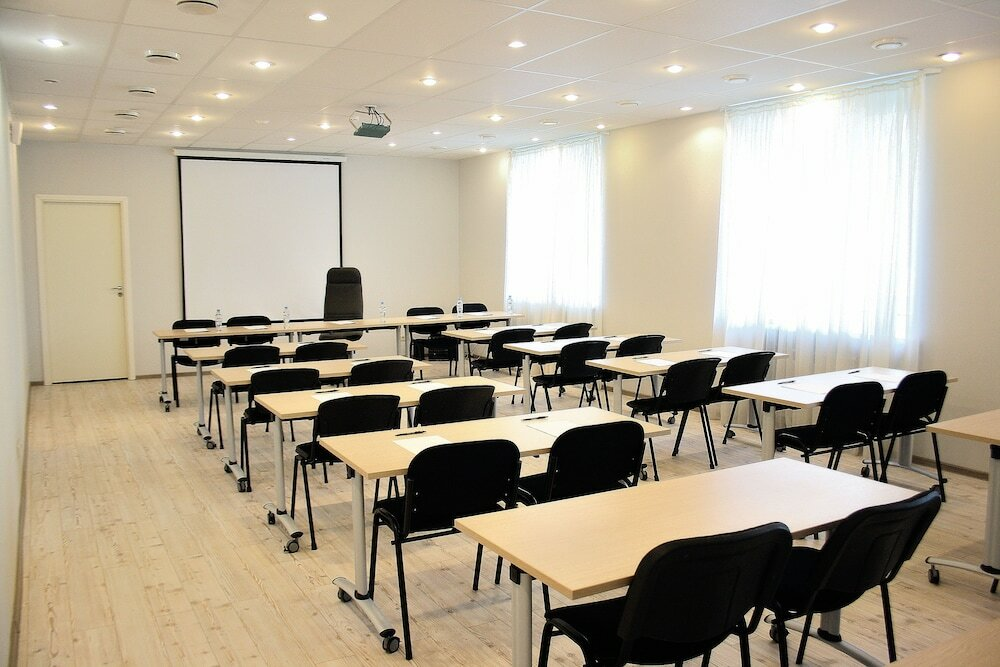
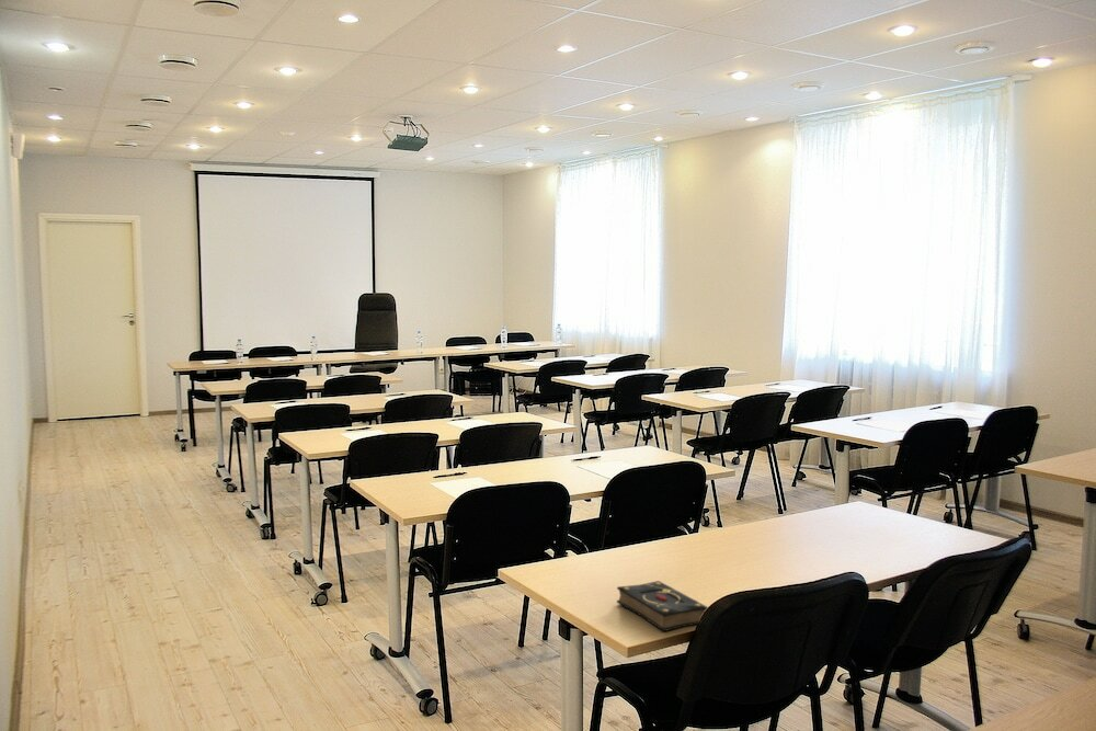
+ book (659, 602)
